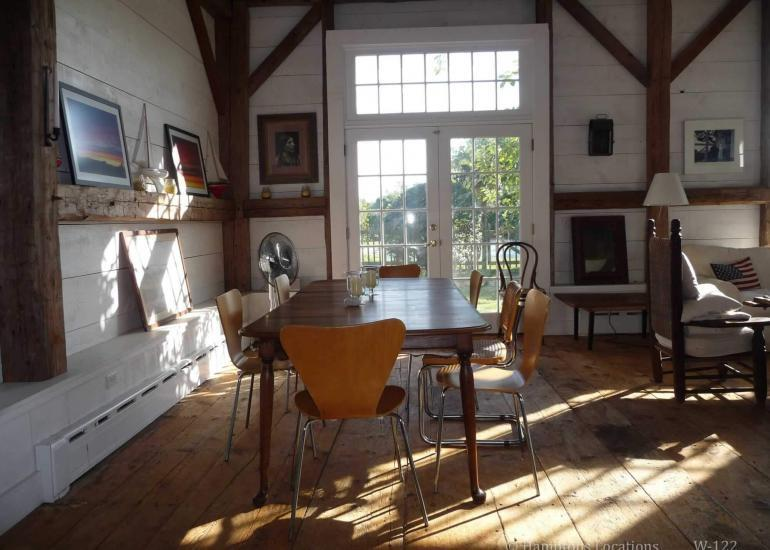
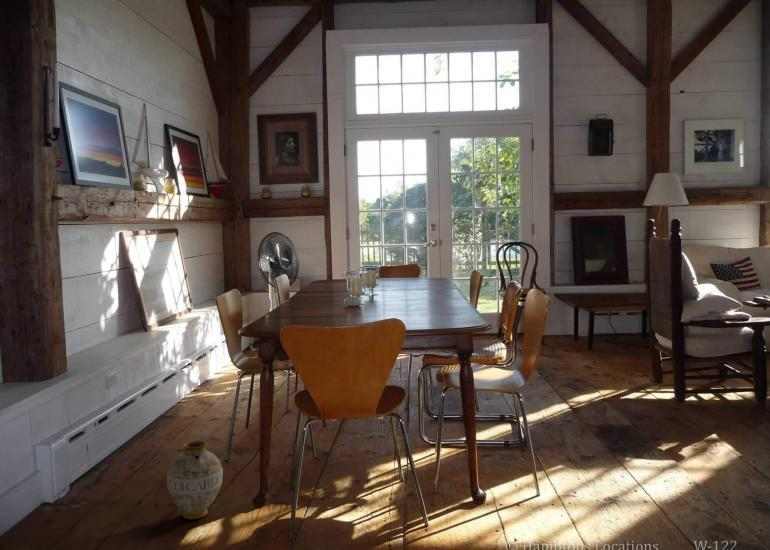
+ ceramic jug (195, 478)
